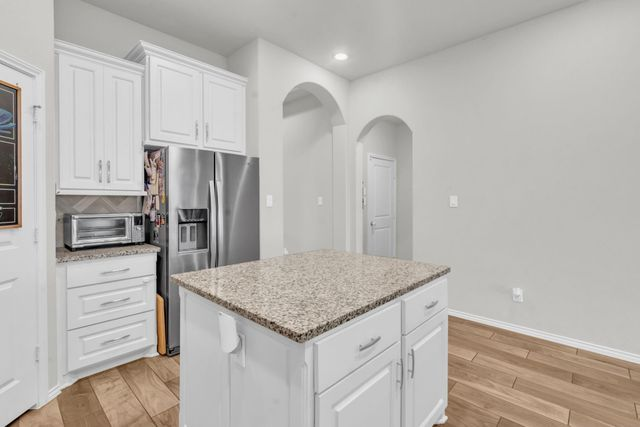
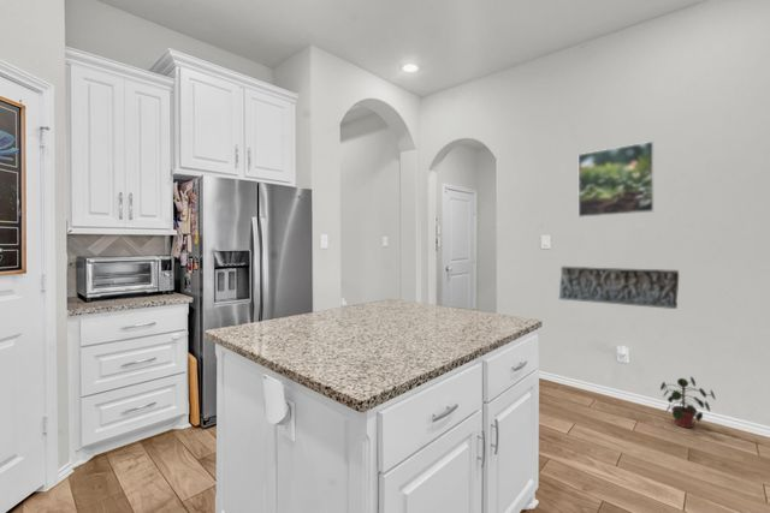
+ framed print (614, 181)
+ potted plant (688, 399)
+ wall relief (614, 285)
